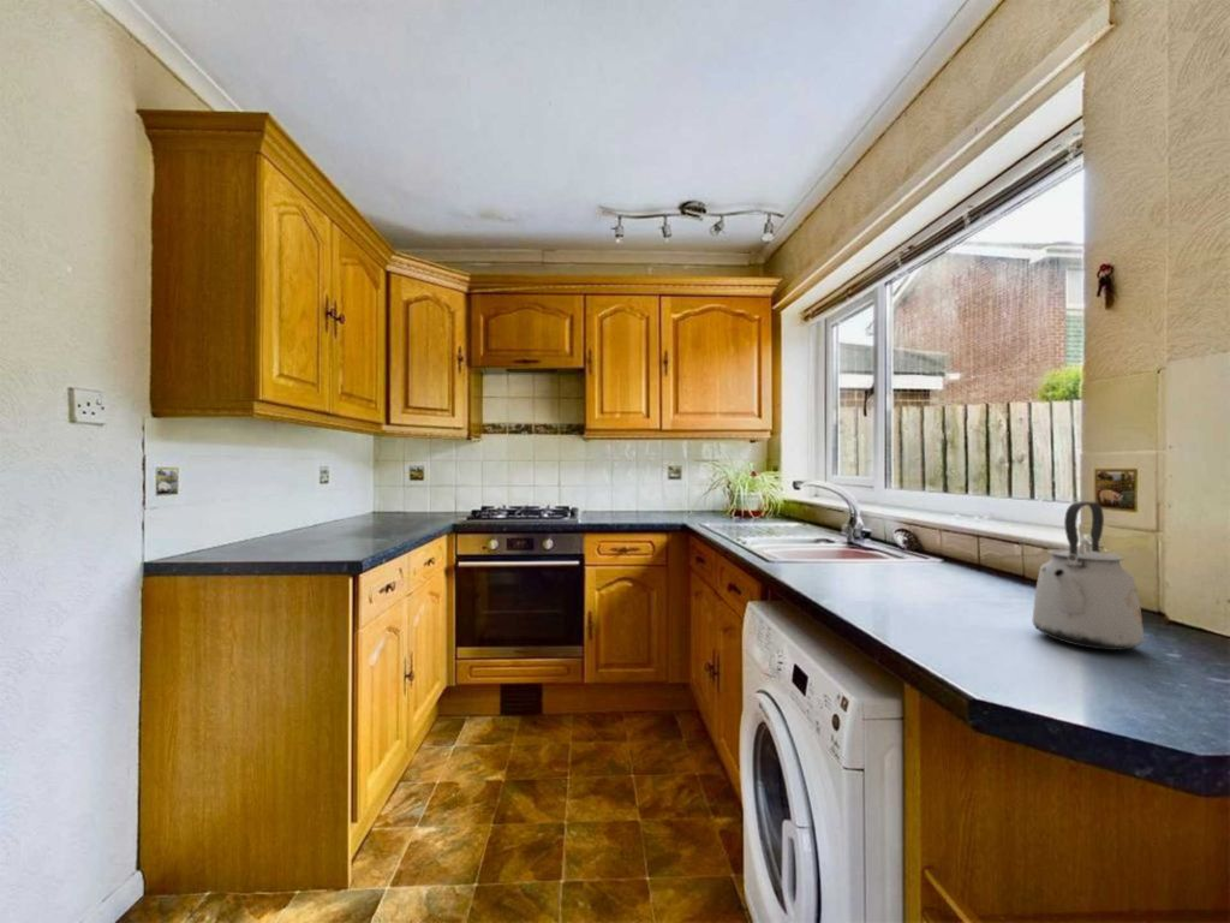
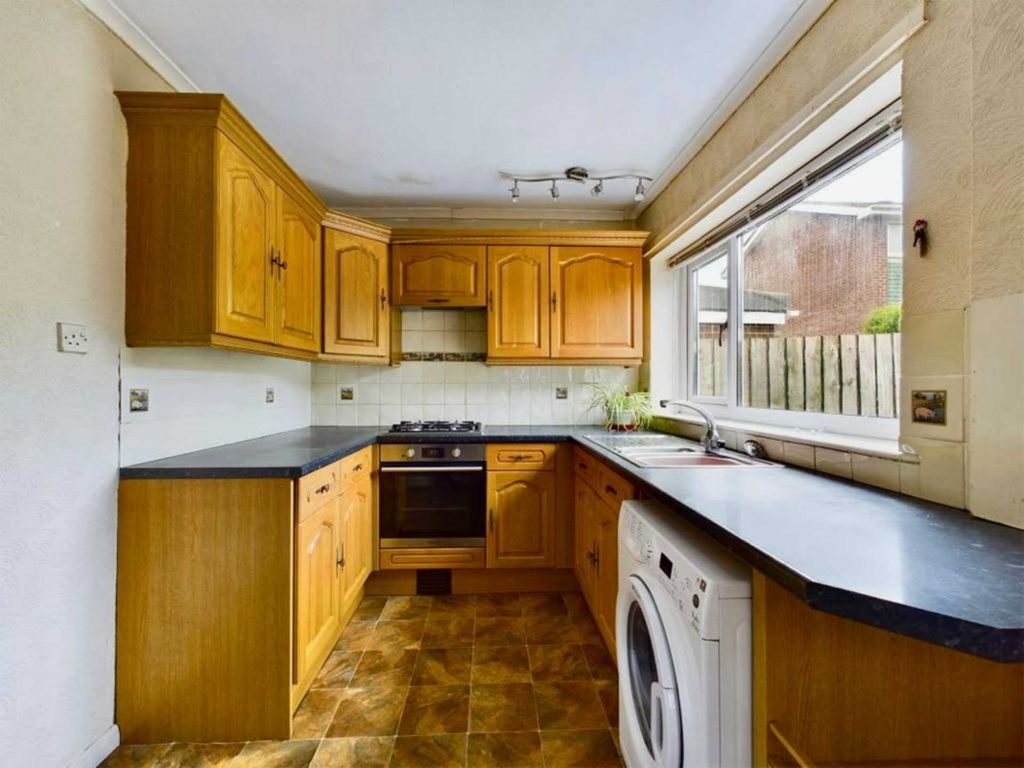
- kettle (1079, 572)
